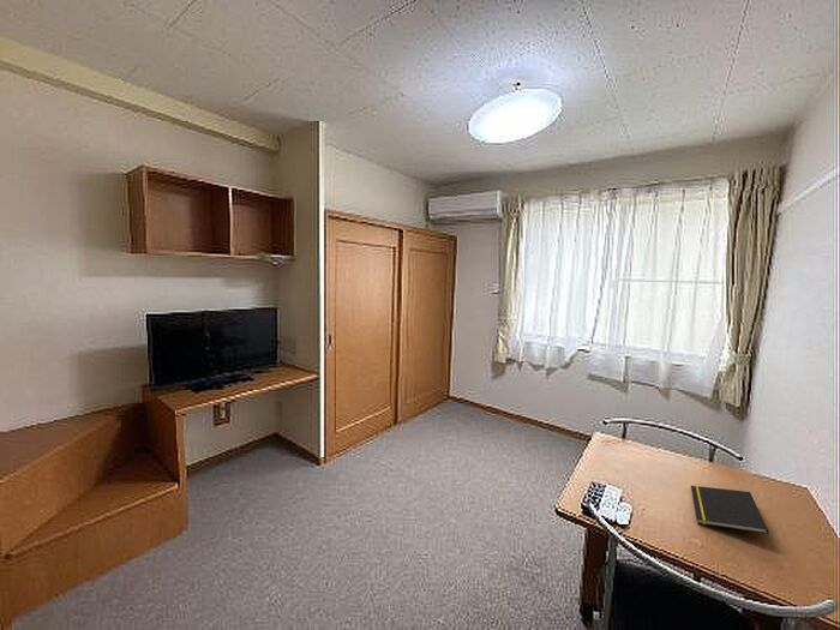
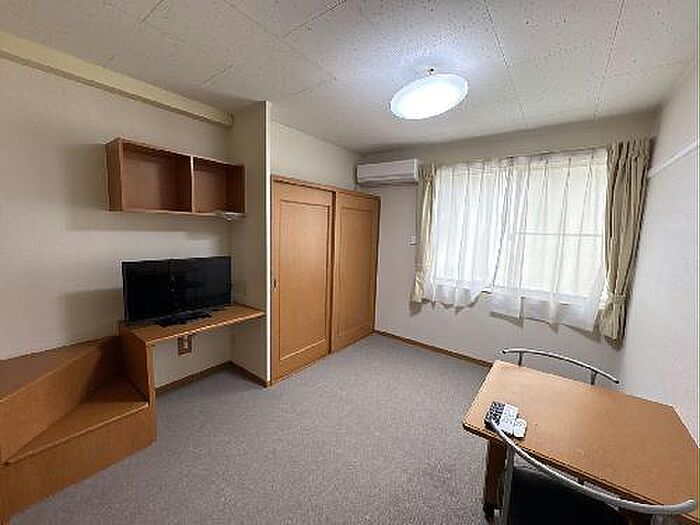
- notepad (725, 506)
